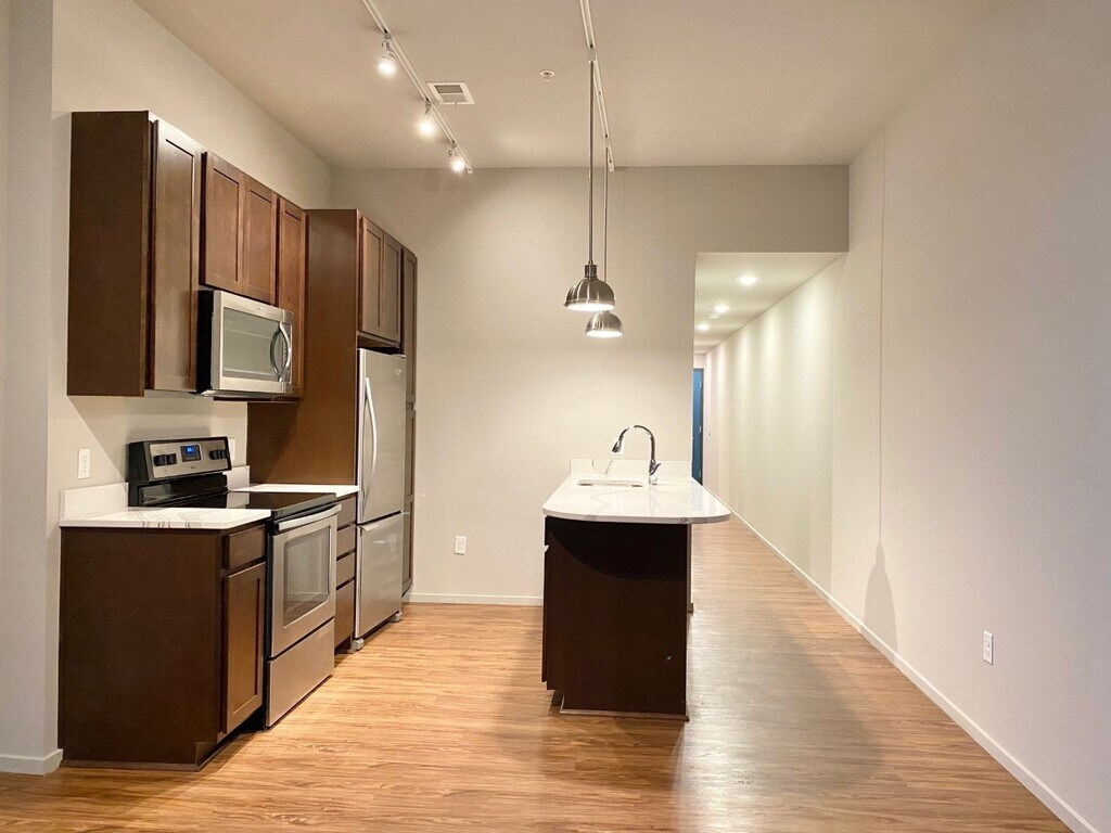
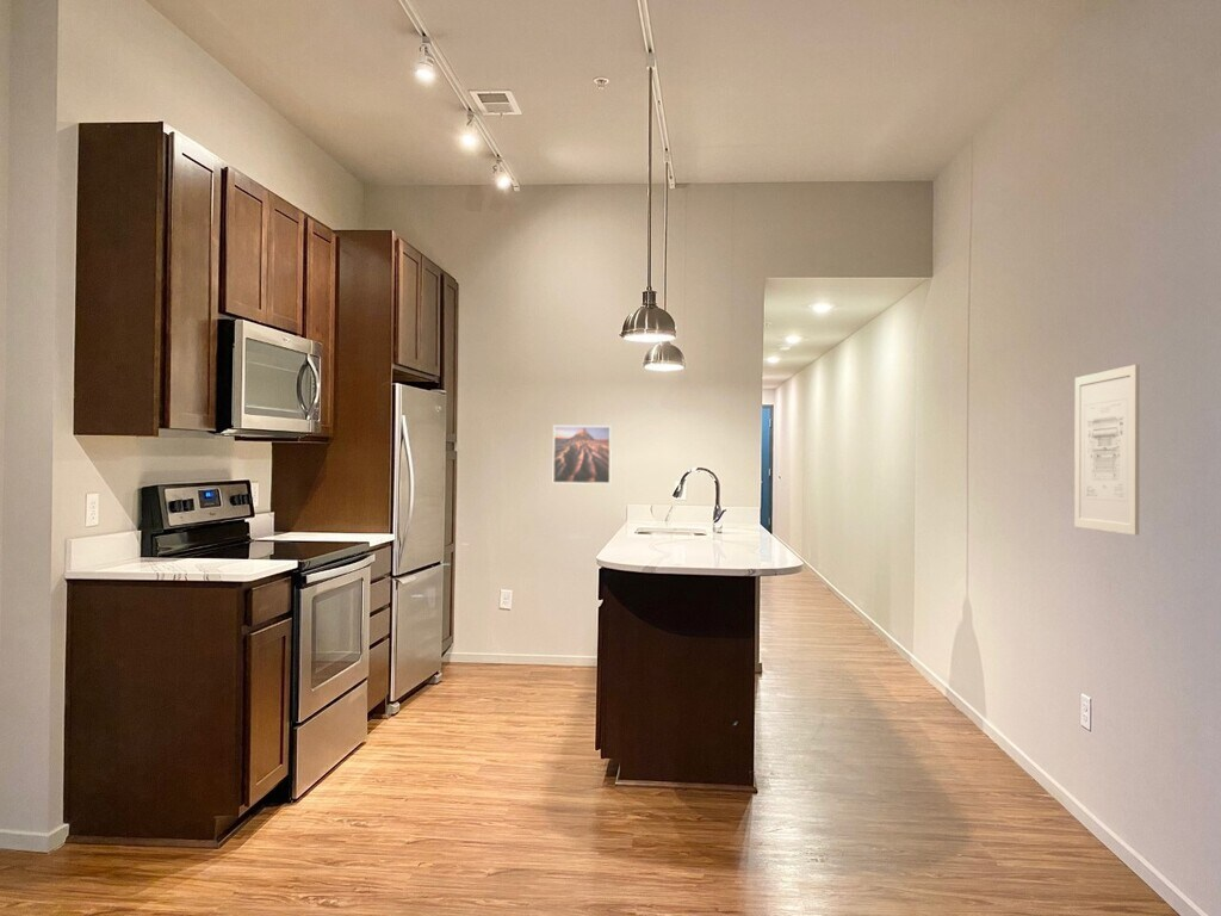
+ wall art (1104, 451)
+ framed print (582, 454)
